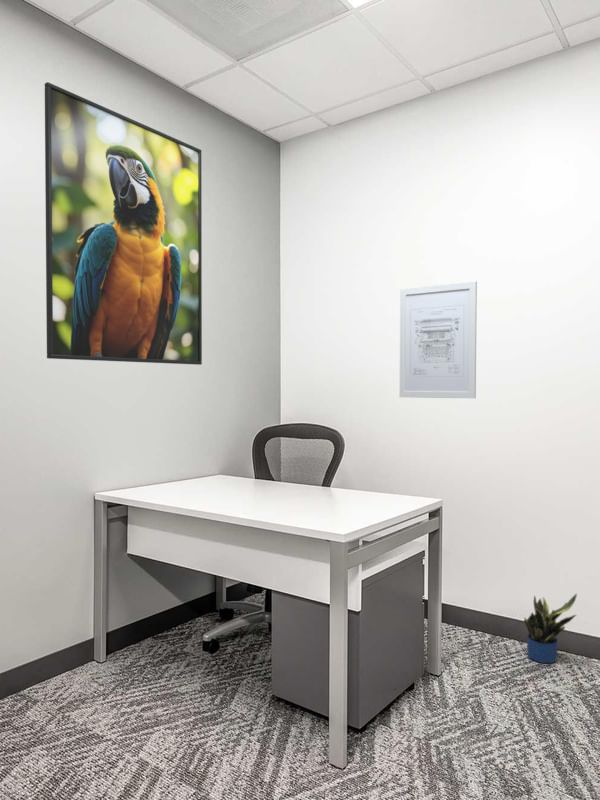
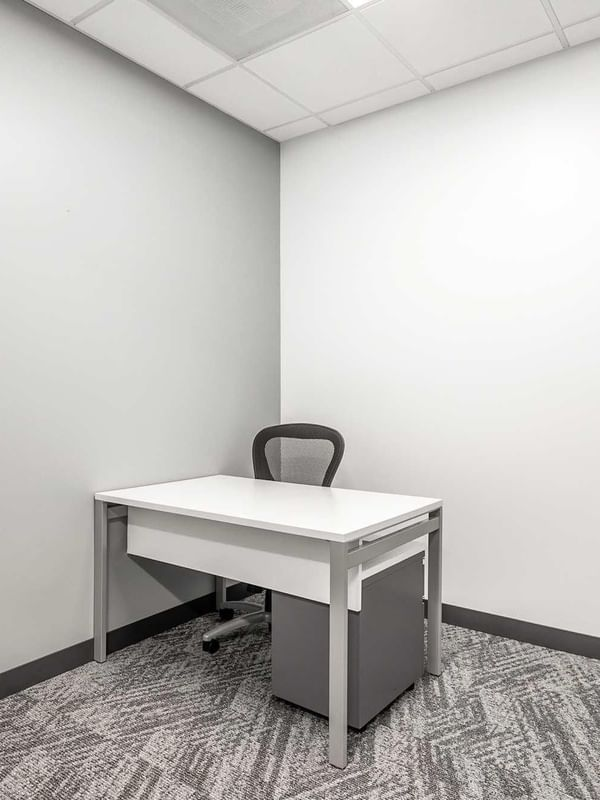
- wall art (436, 341)
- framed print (133, 241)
- potted plant (552, 622)
